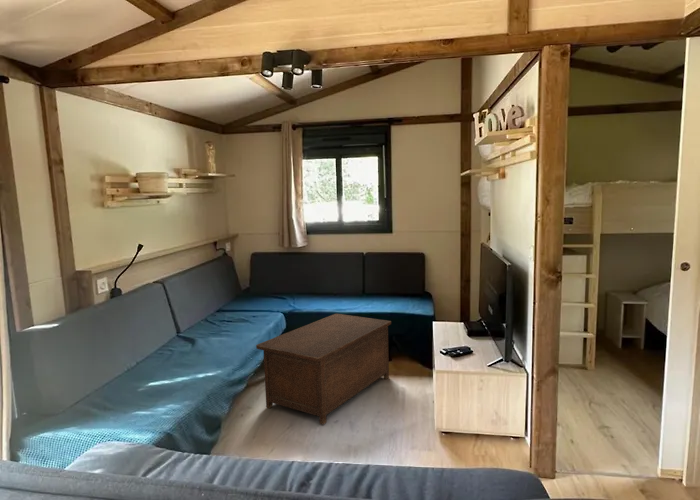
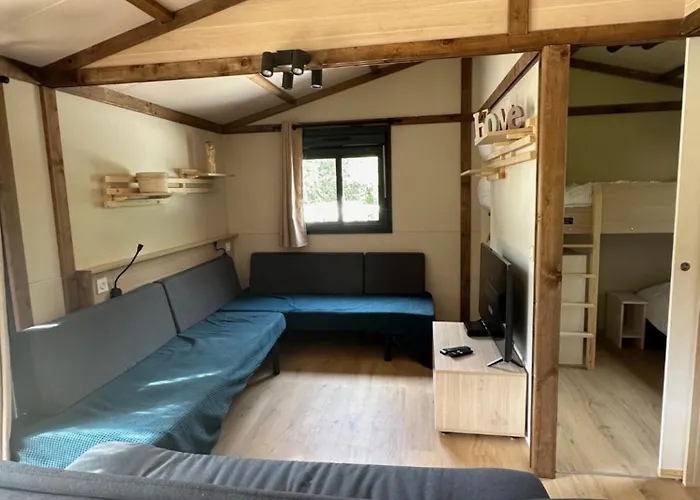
- cabinet (329, 361)
